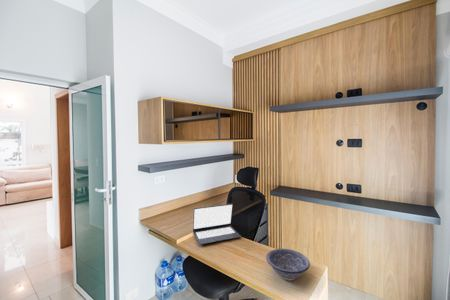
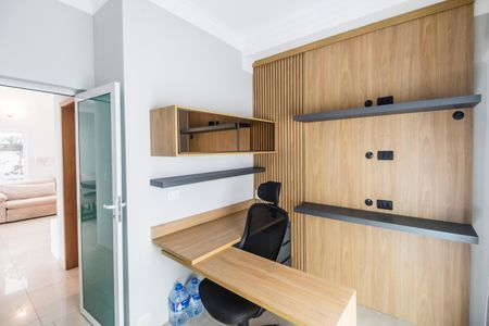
- laptop (216, 221)
- decorative bowl (287, 267)
